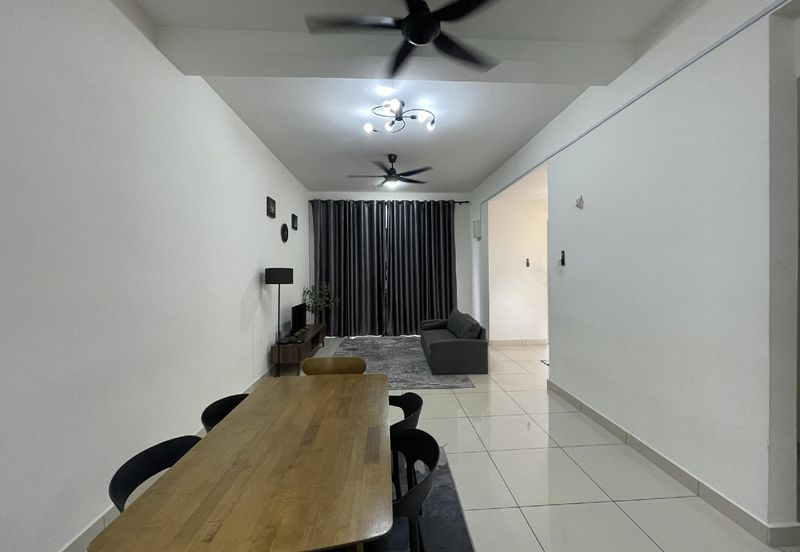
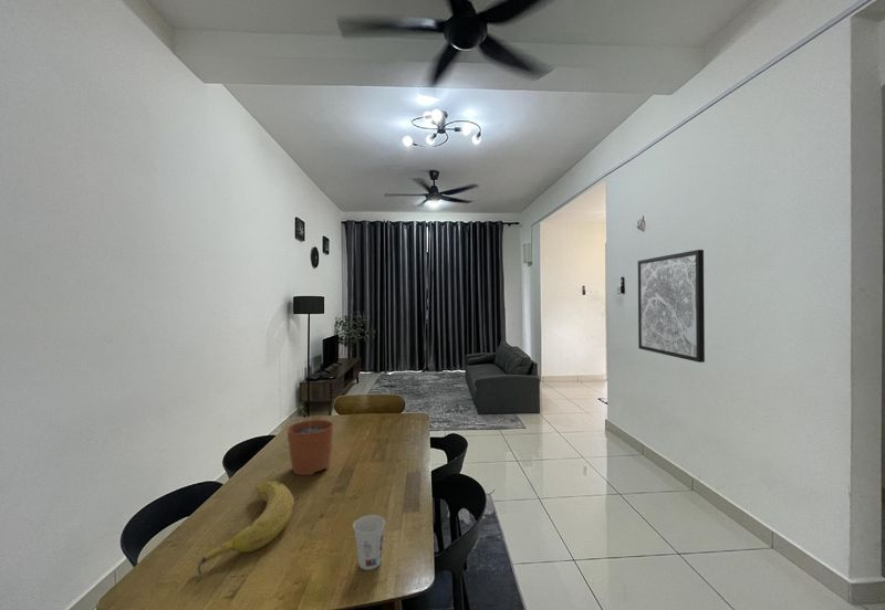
+ plant pot (310, 437)
+ fruit (259, 517)
+ wall art (667, 305)
+ cup (369, 543)
